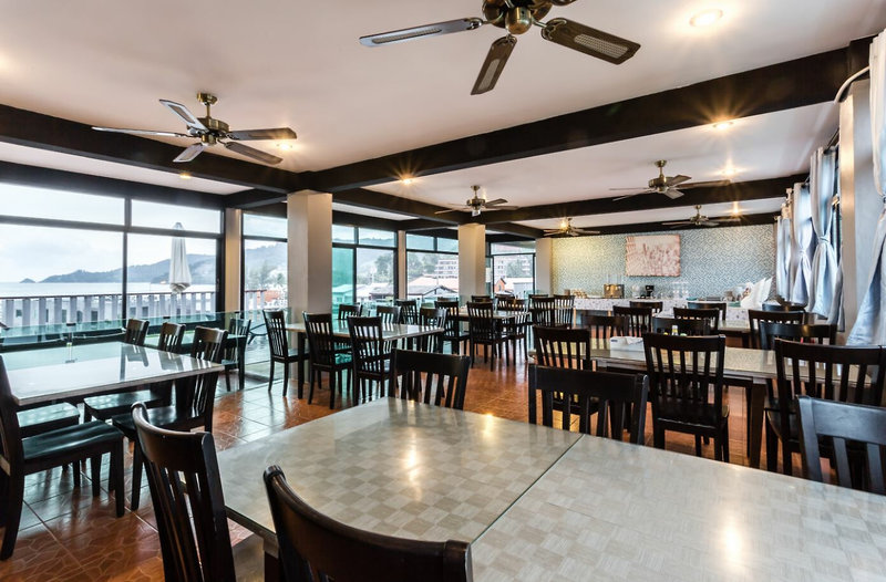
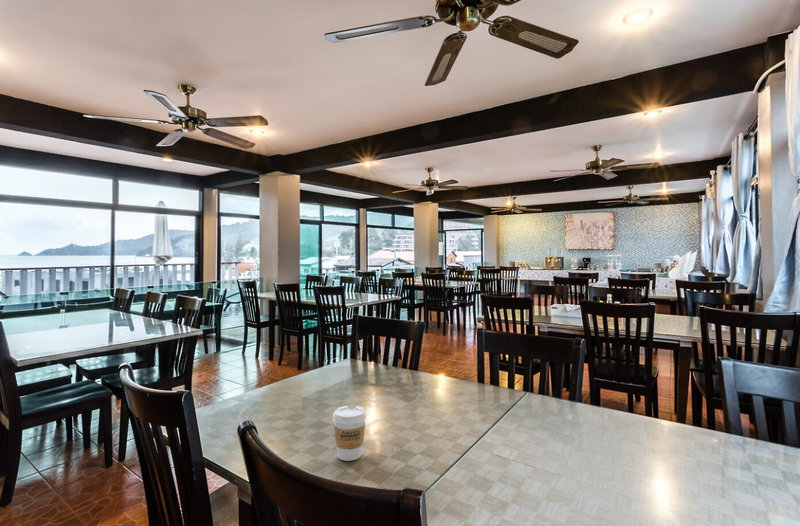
+ coffee cup (349, 432)
